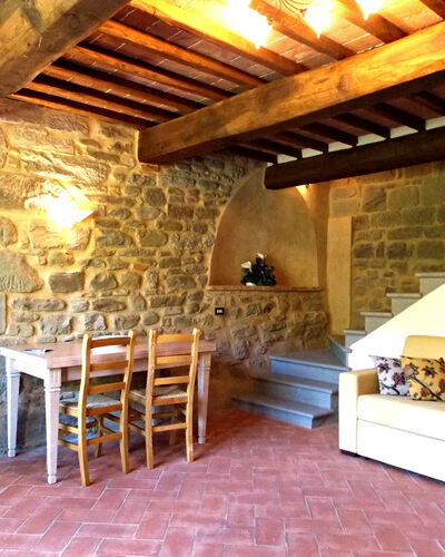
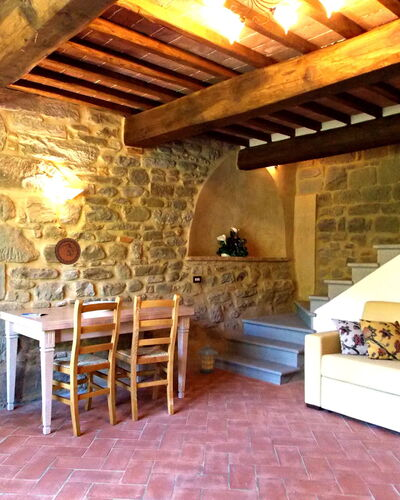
+ lantern (206, 357)
+ decorative plate (67, 251)
